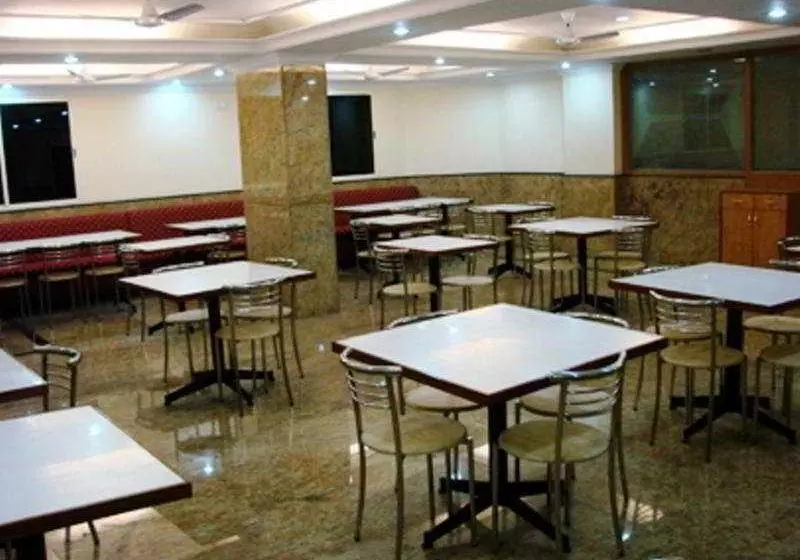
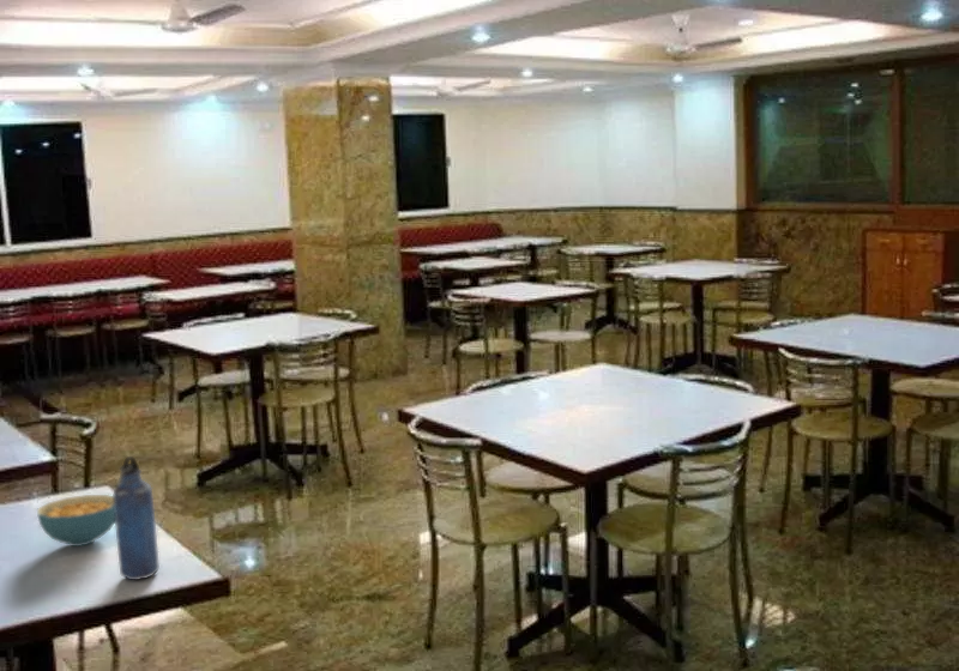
+ water bottle (133, 516)
+ cereal bowl (79, 524)
